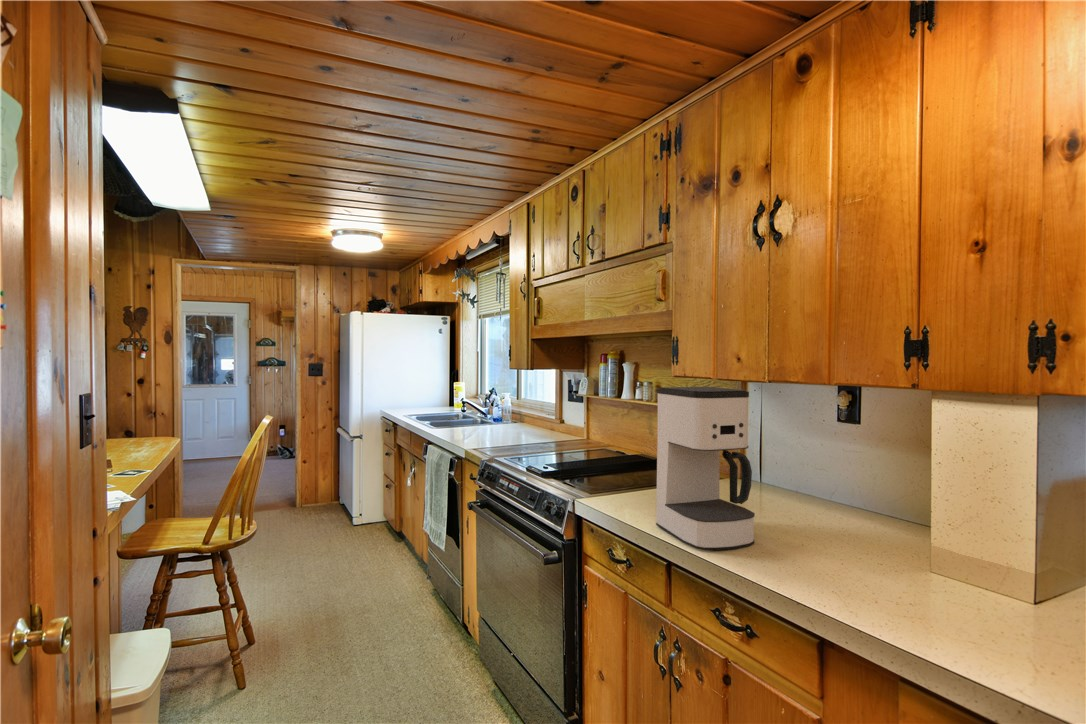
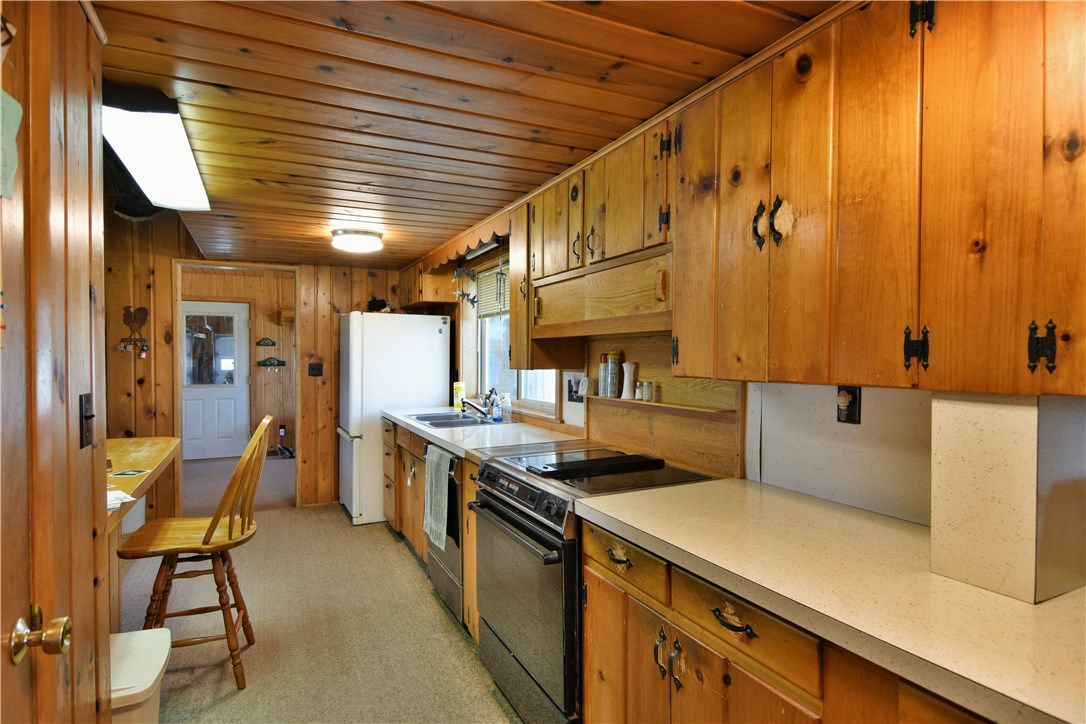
- coffee maker (711, 461)
